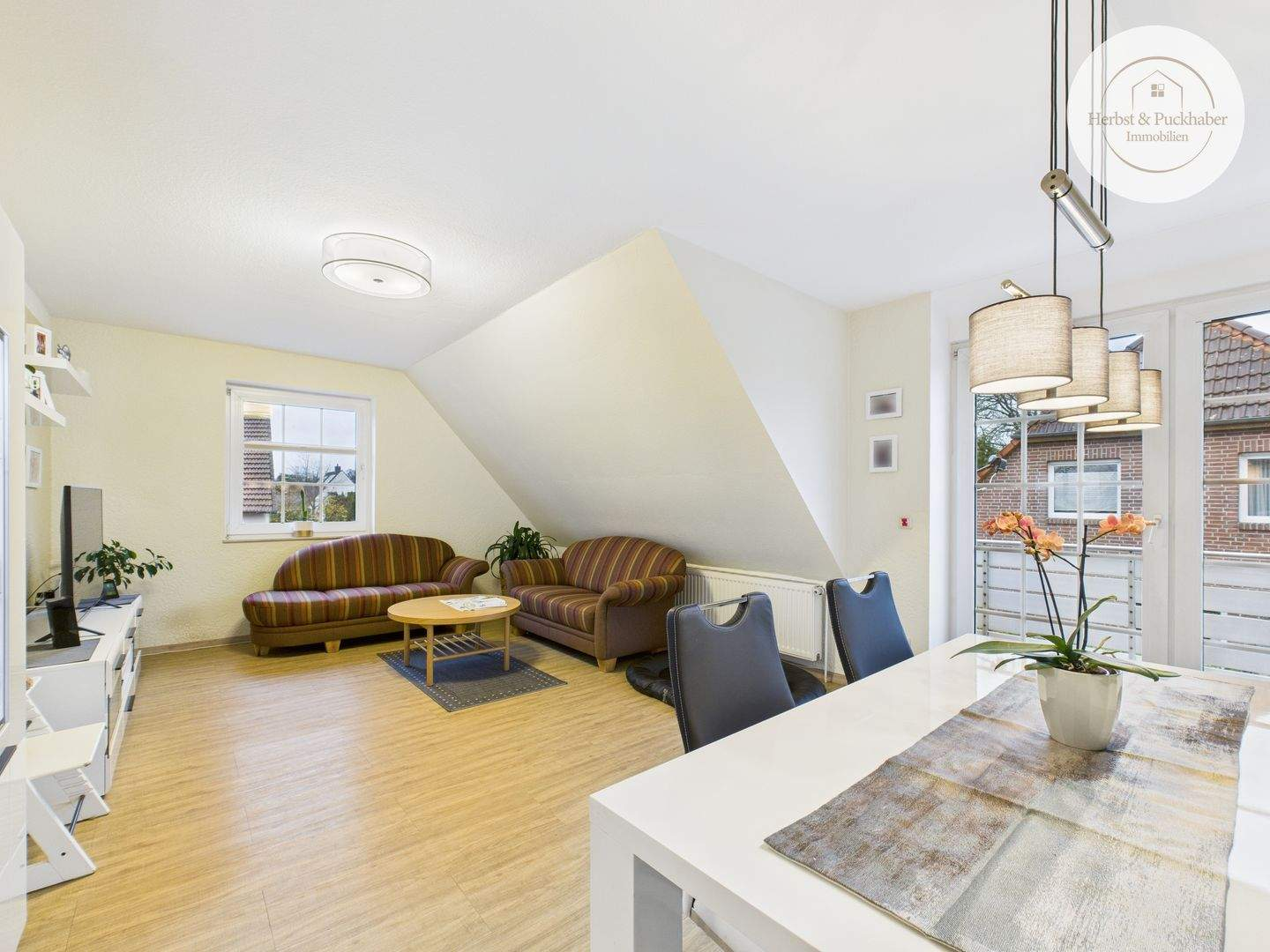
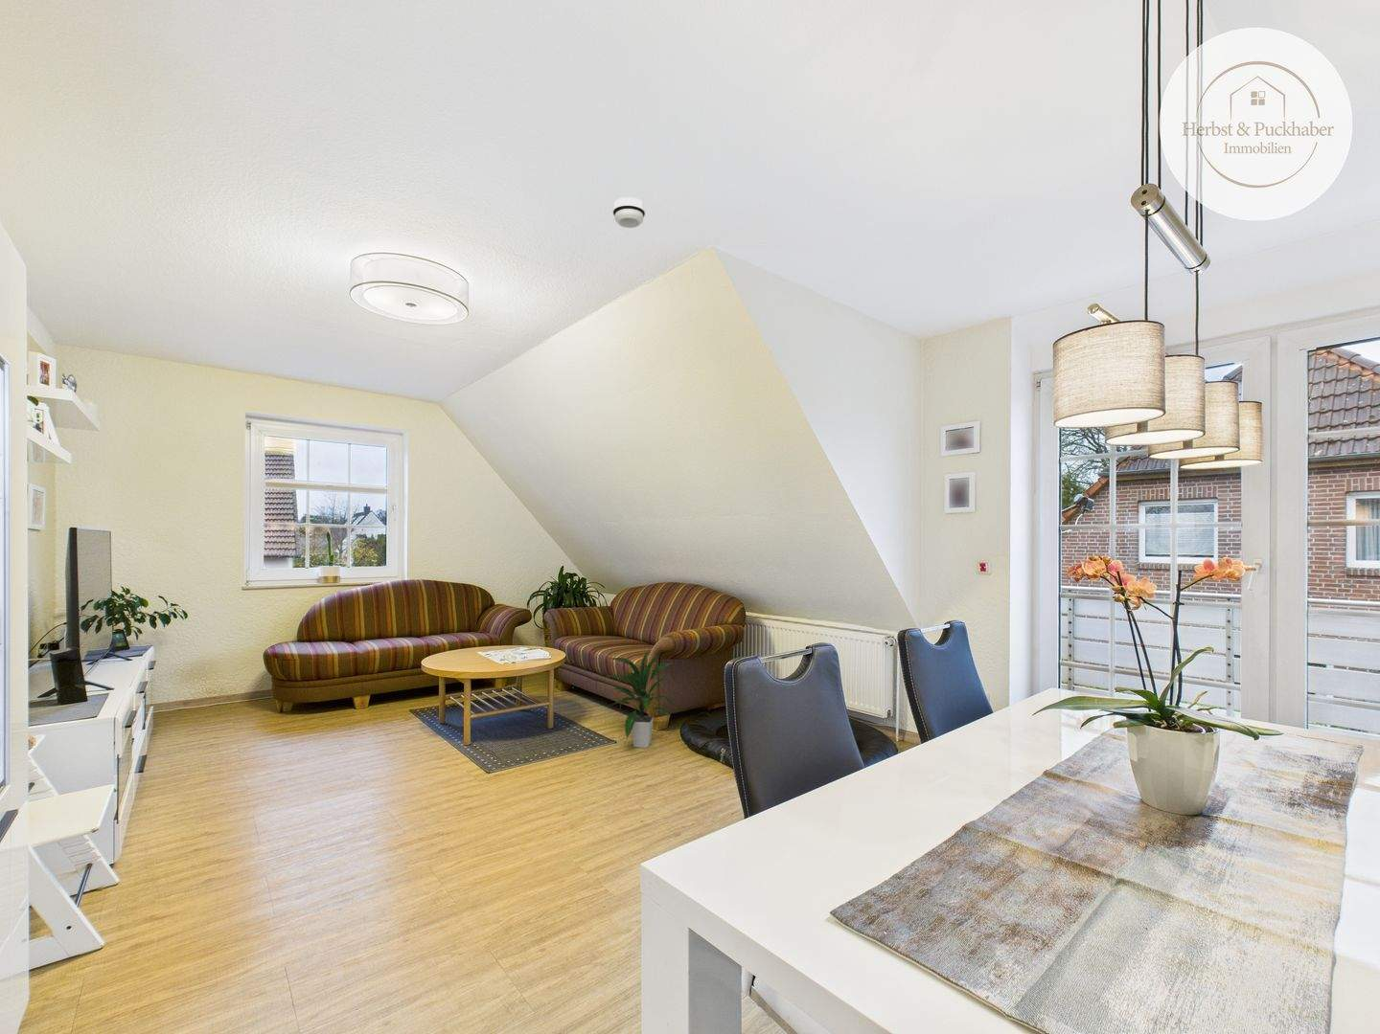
+ indoor plant (639, 697)
+ smoke detector (629, 213)
